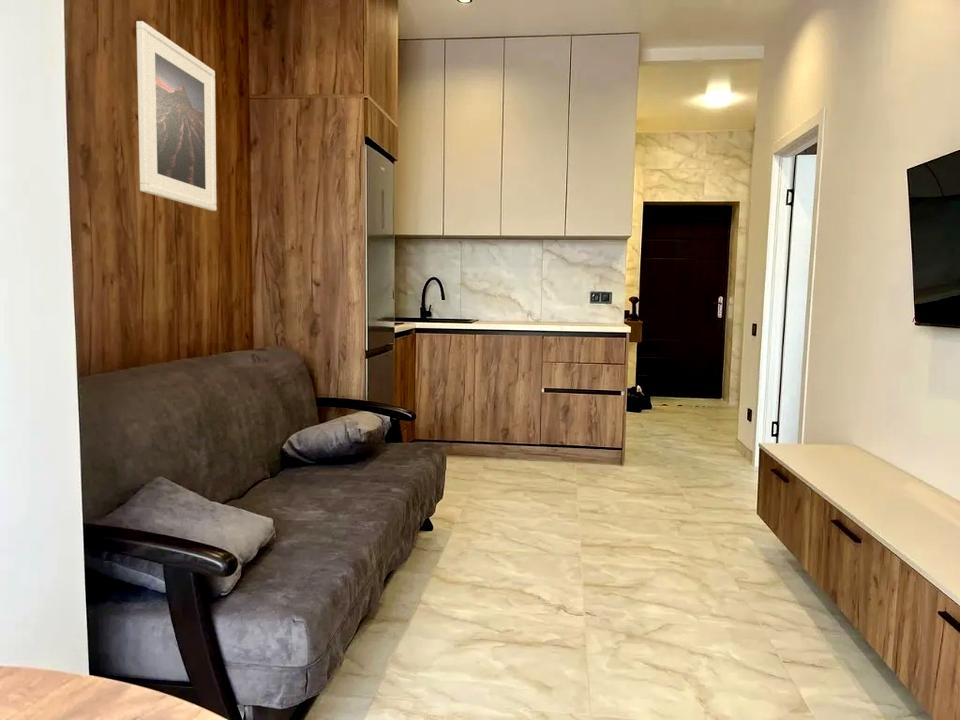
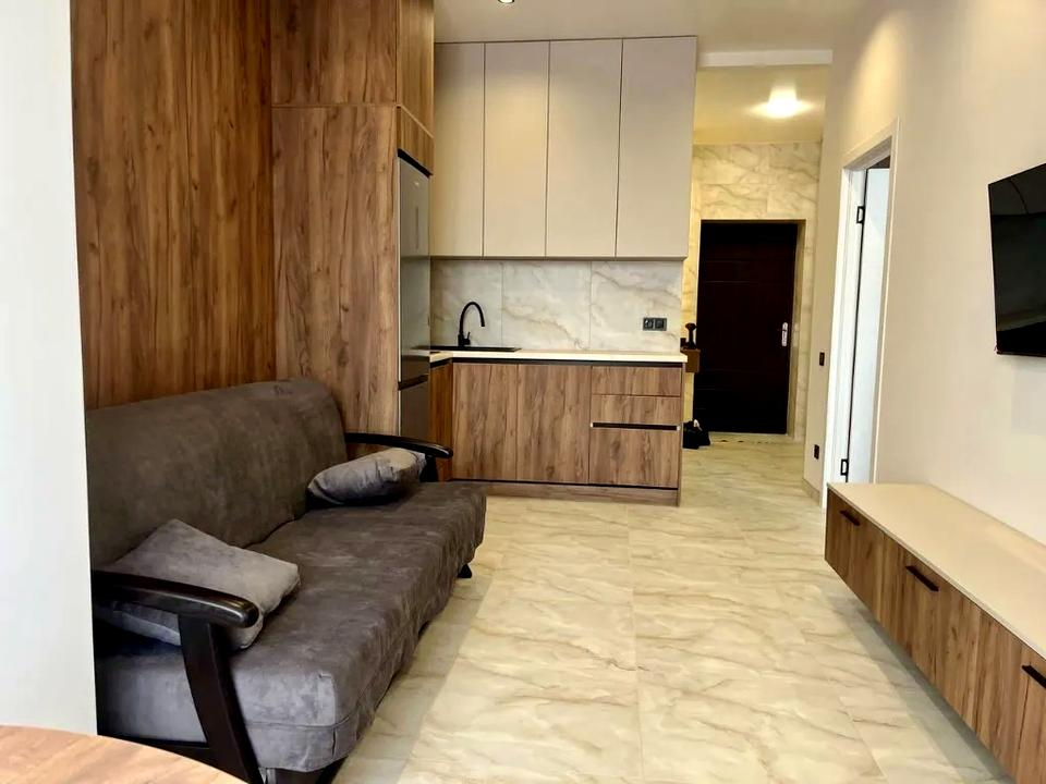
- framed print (180, 125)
